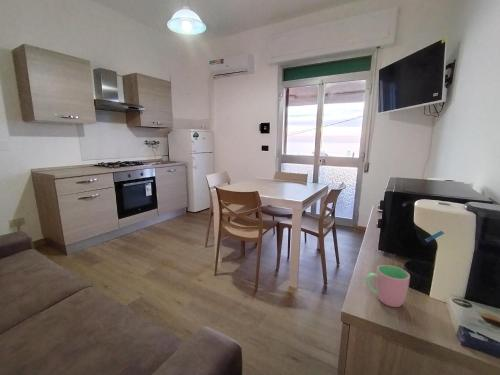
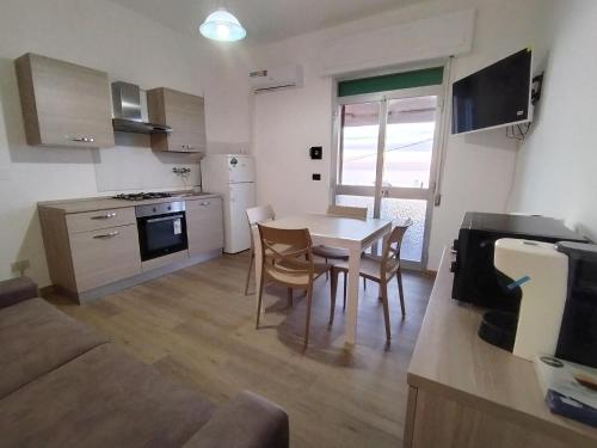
- cup (386, 285)
